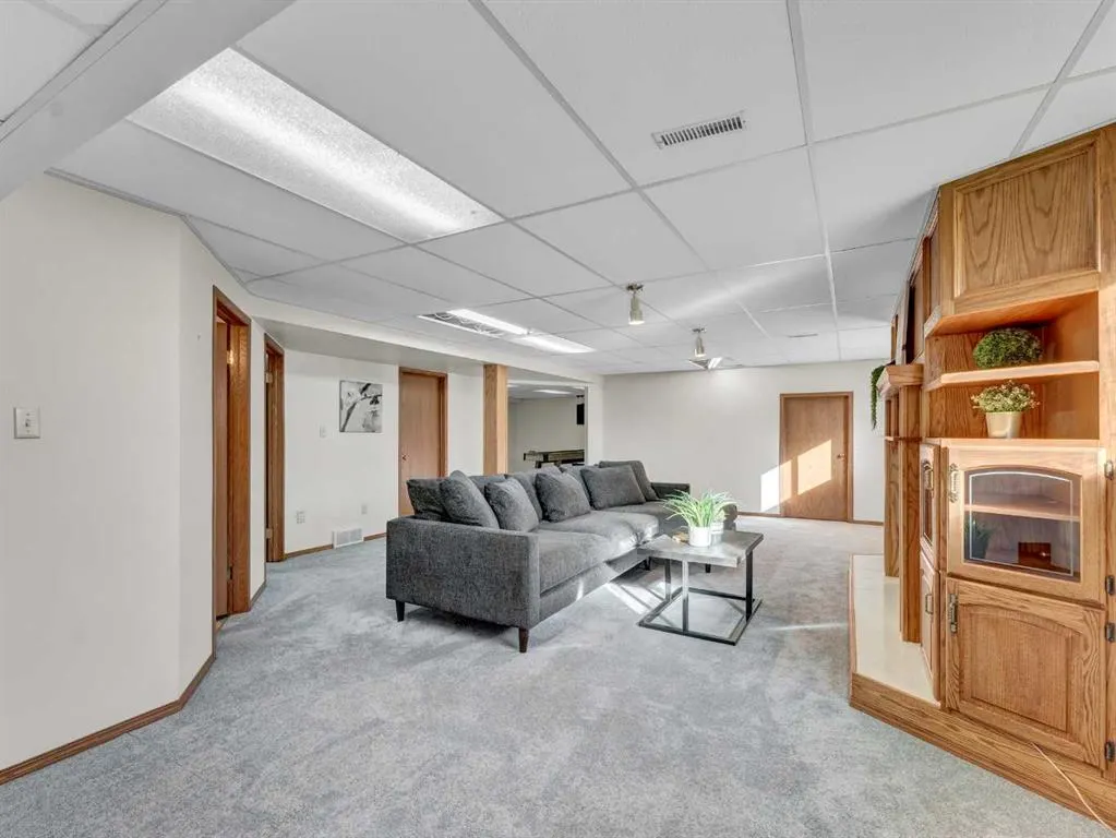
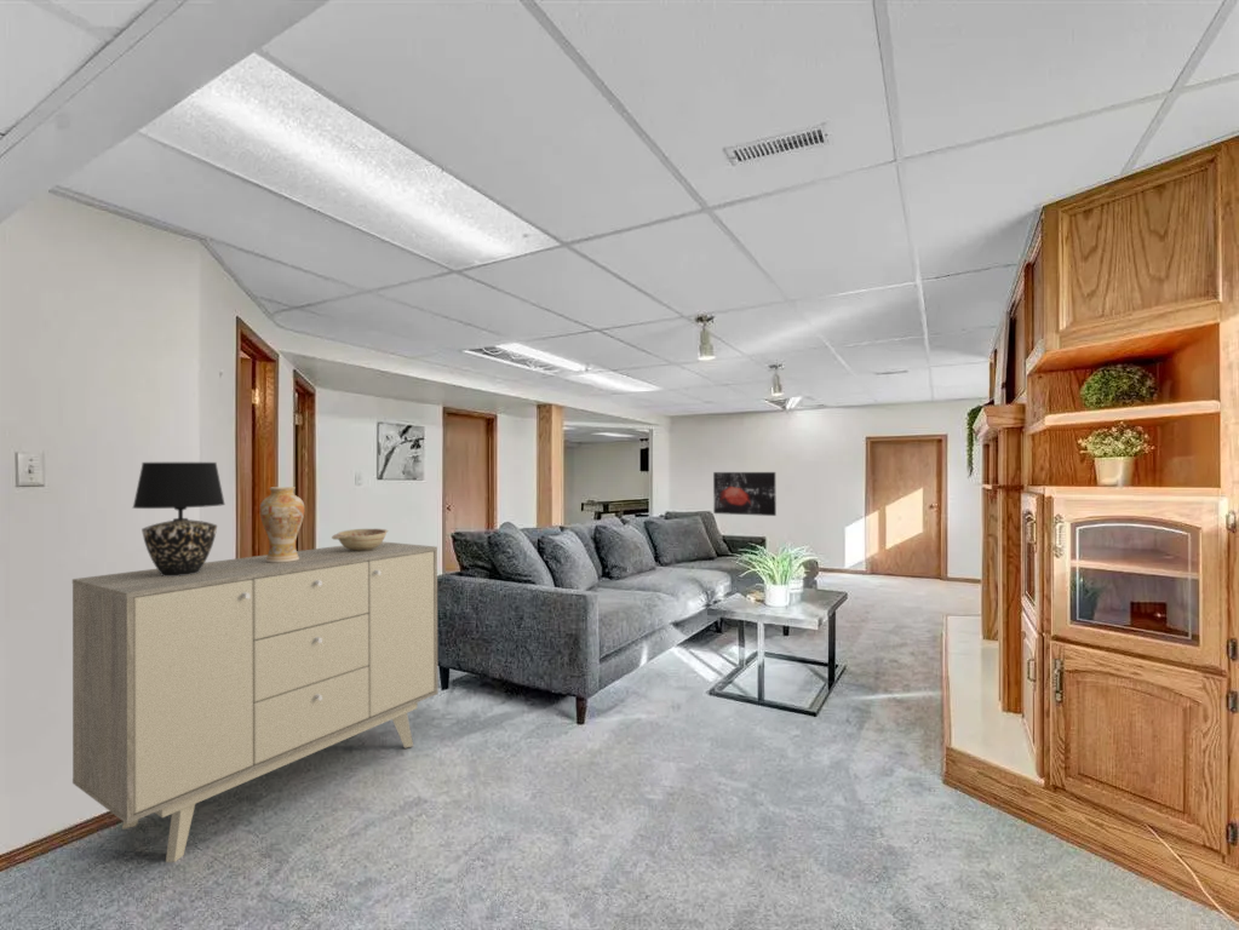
+ vase (282, 523)
+ table lamp (180, 517)
+ wall art (744, 493)
+ decorative bowl (361, 539)
+ sideboard (286, 670)
